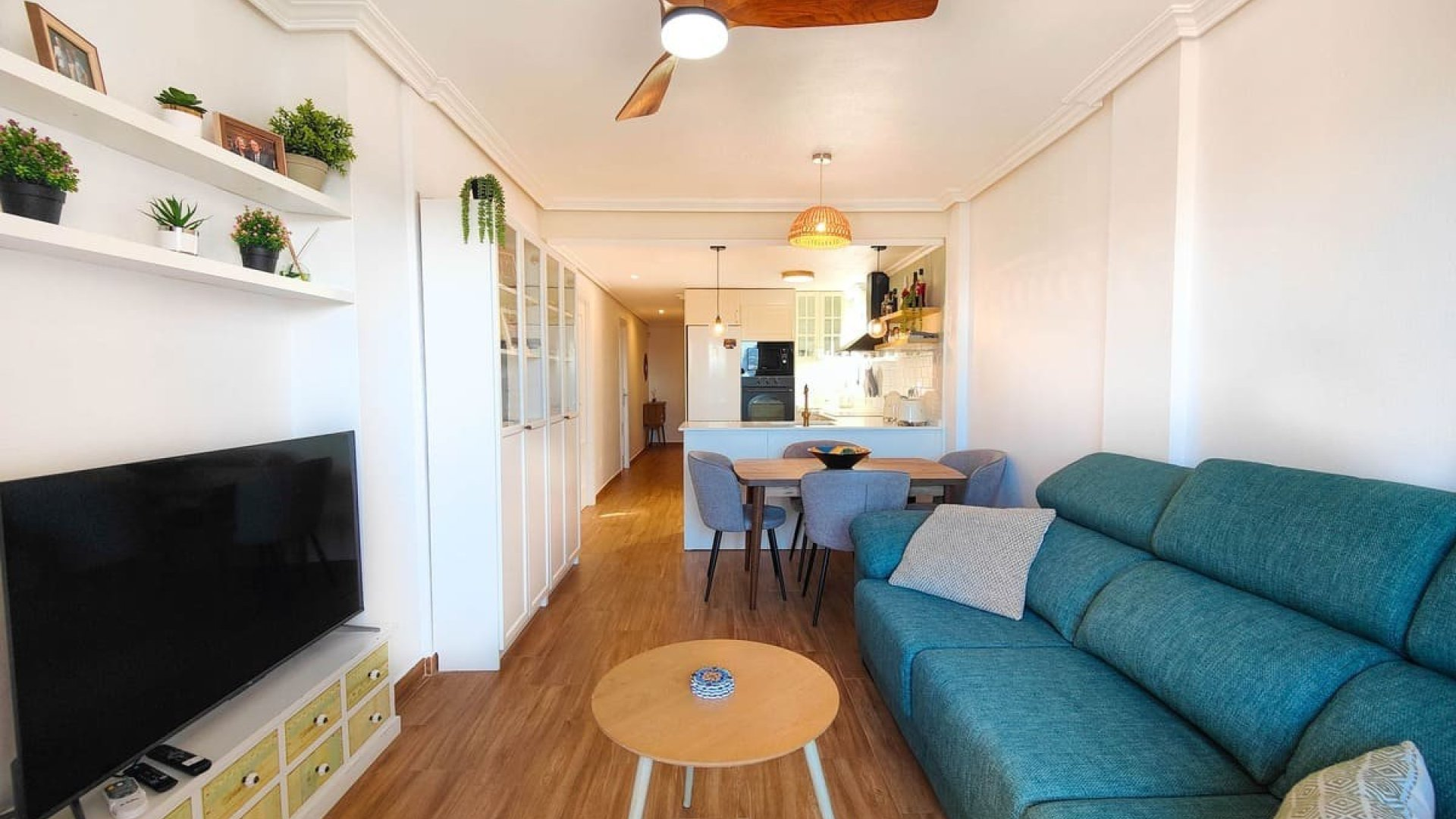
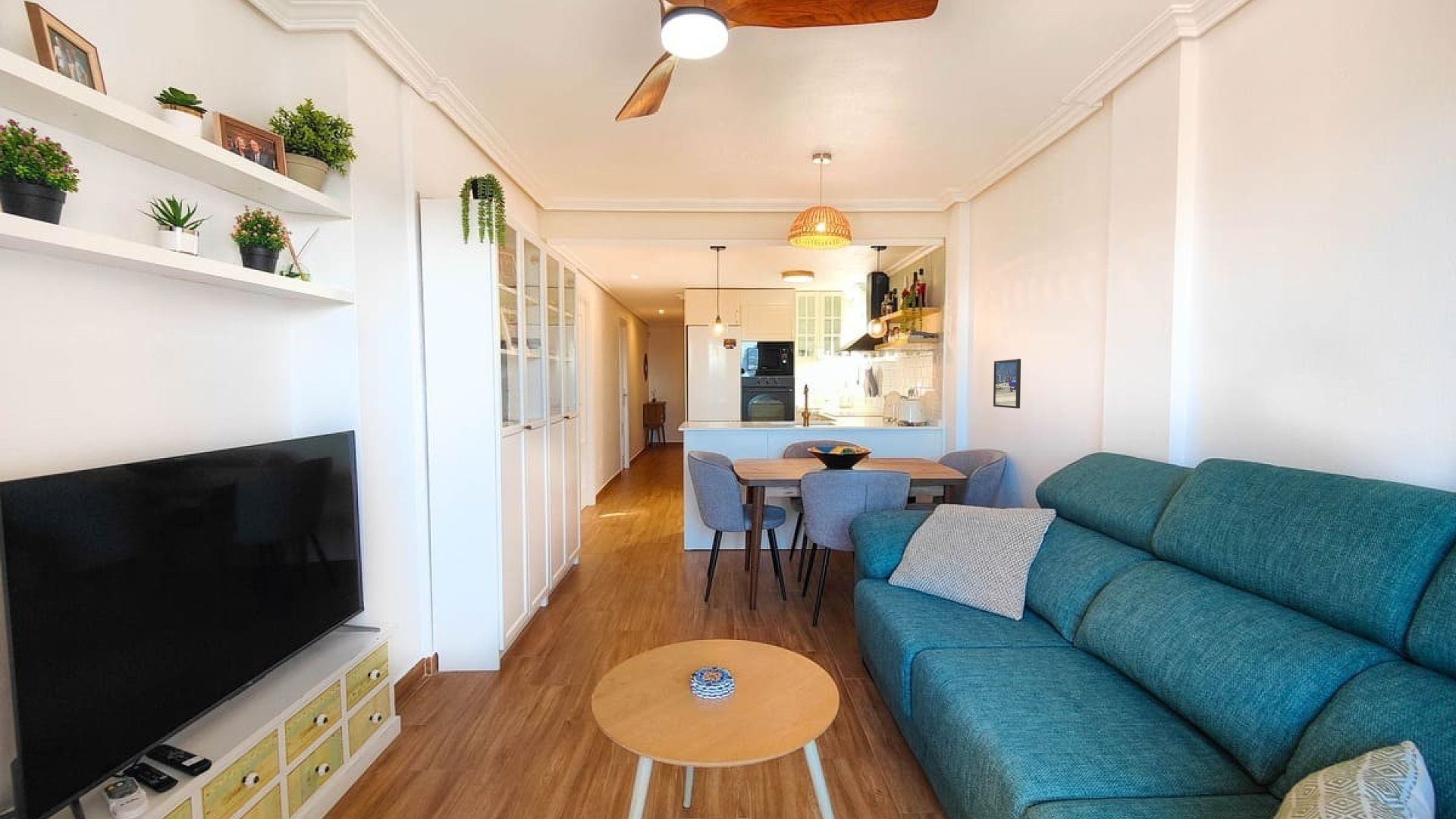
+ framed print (1006, 384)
